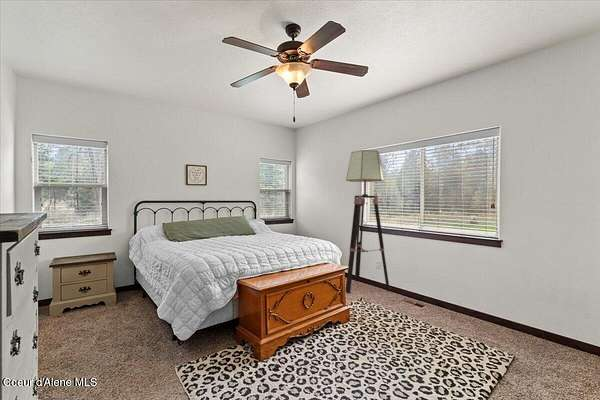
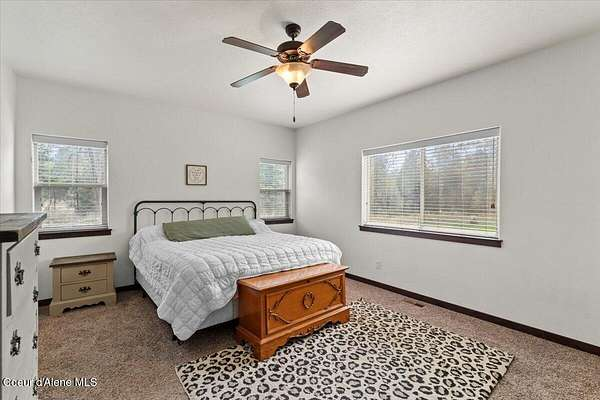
- floor lamp (362, 219)
